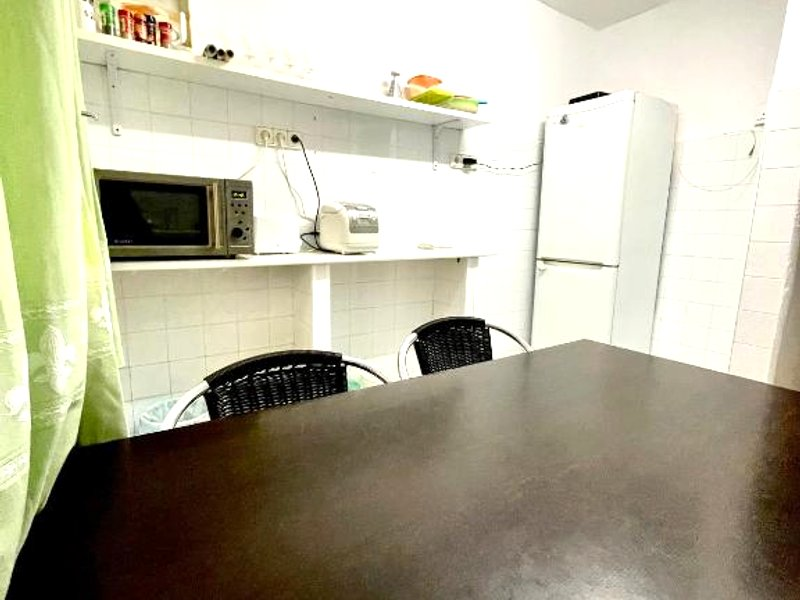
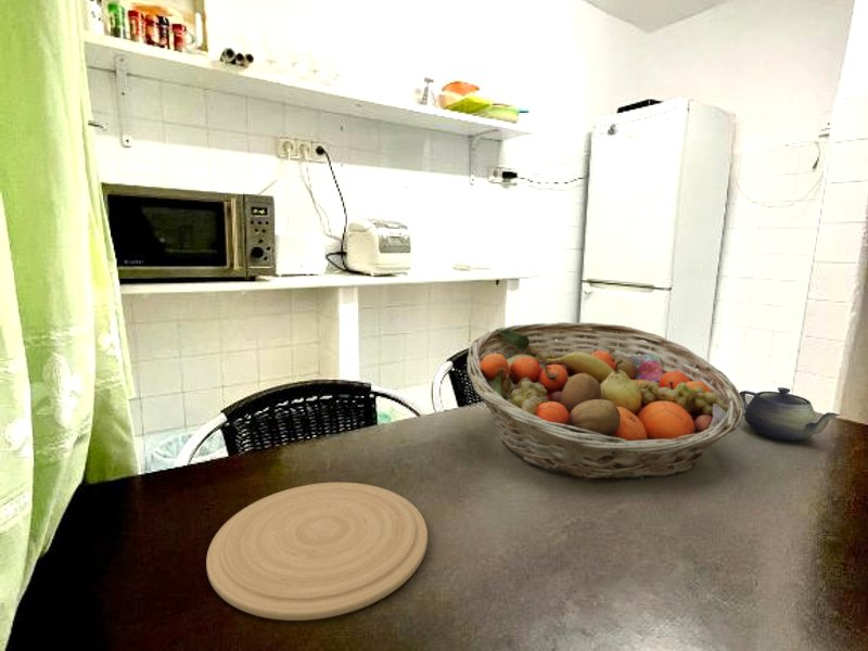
+ fruit basket (596, 391)
+ plate (322, 534)
+ teapot (783, 411)
